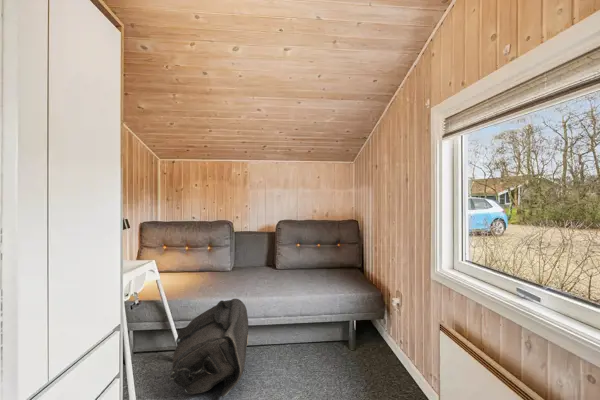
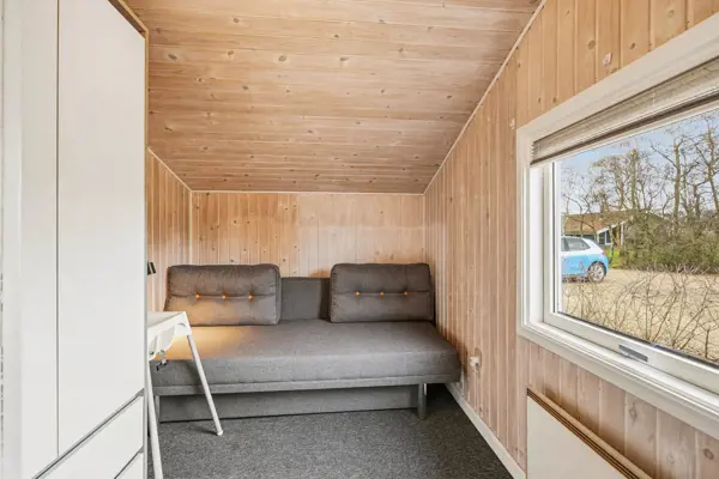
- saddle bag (213, 342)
